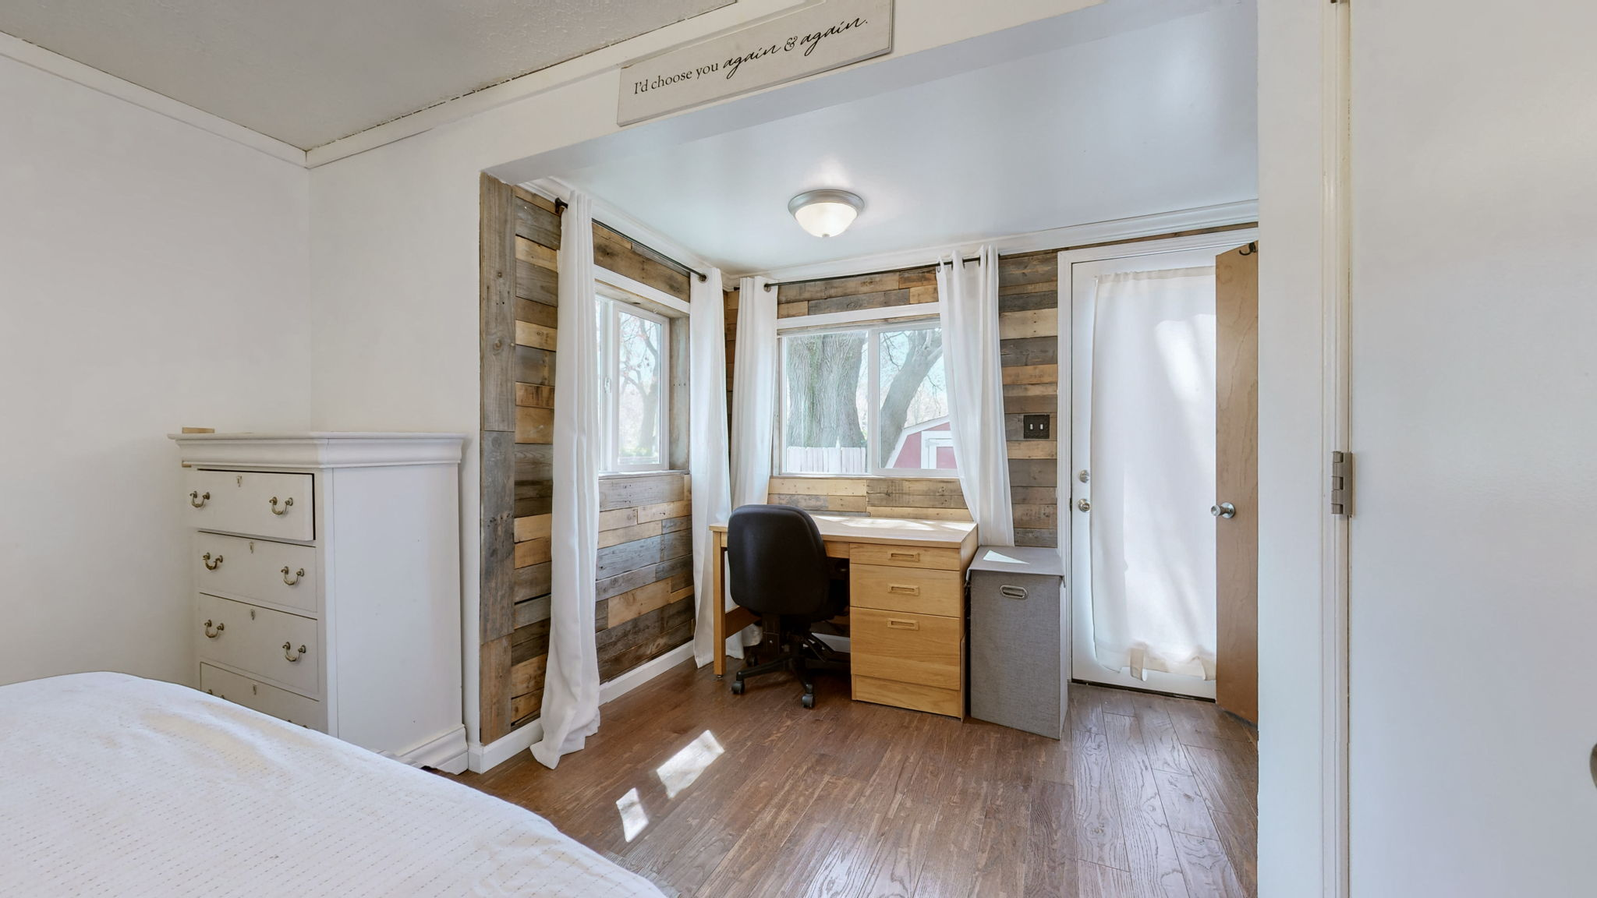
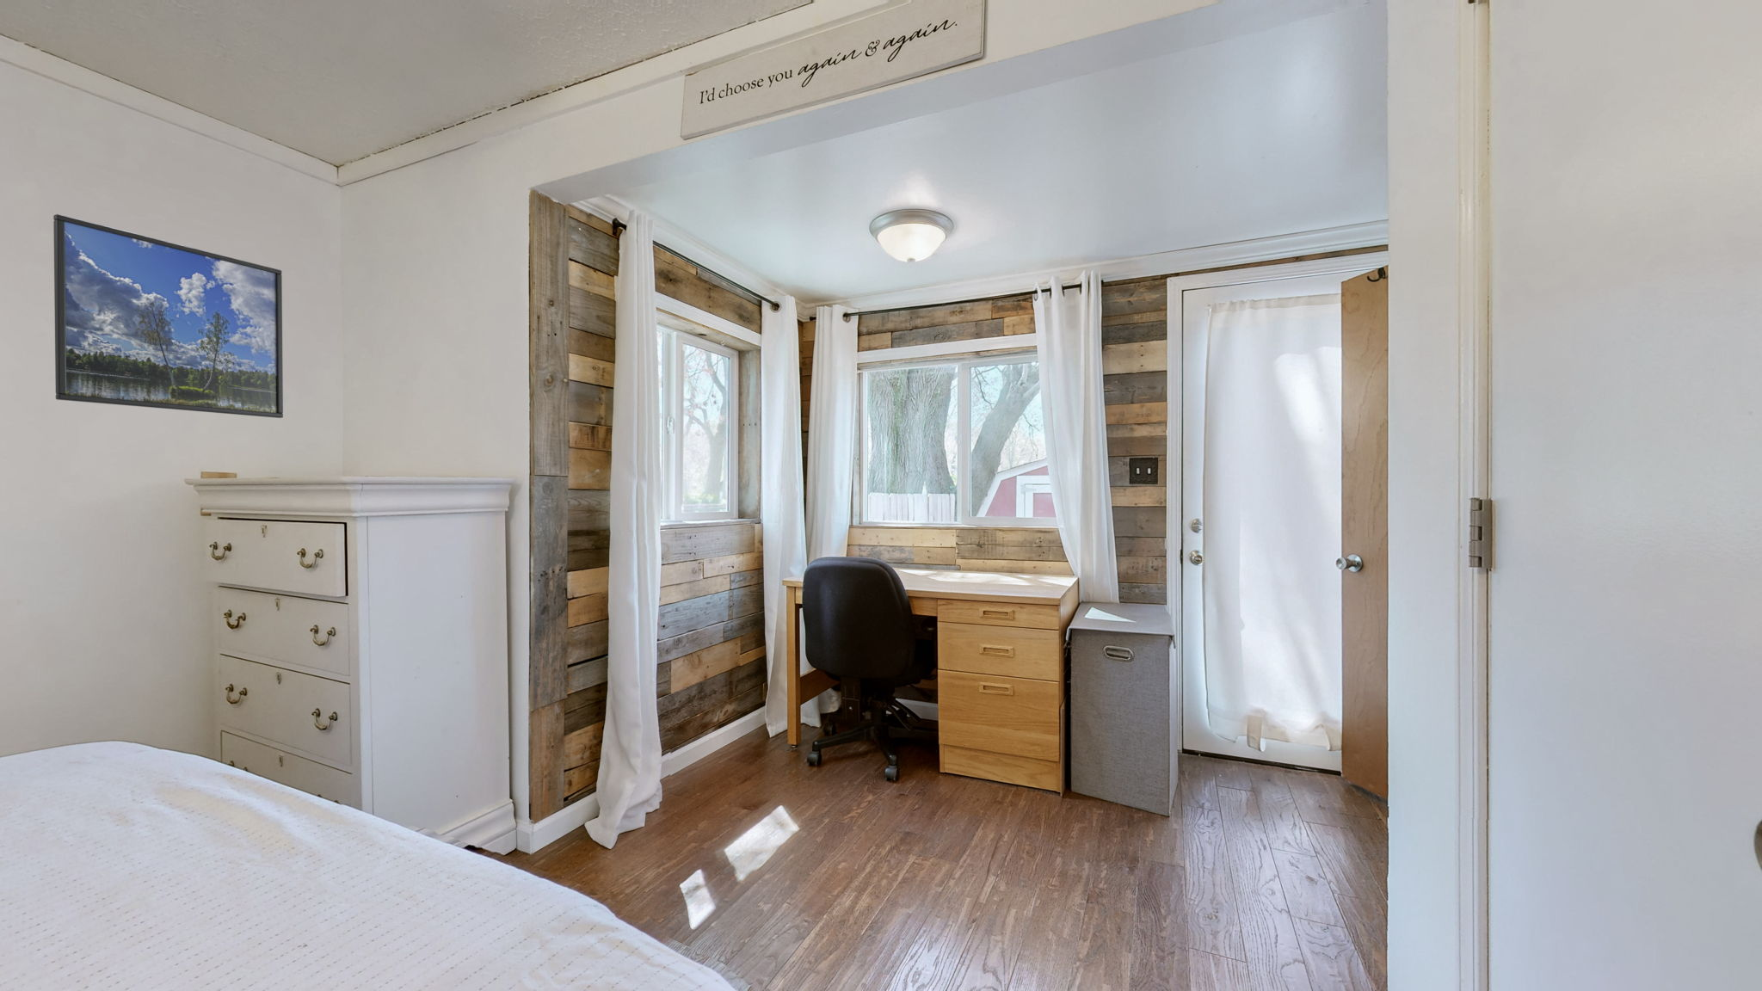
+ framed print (180, 328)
